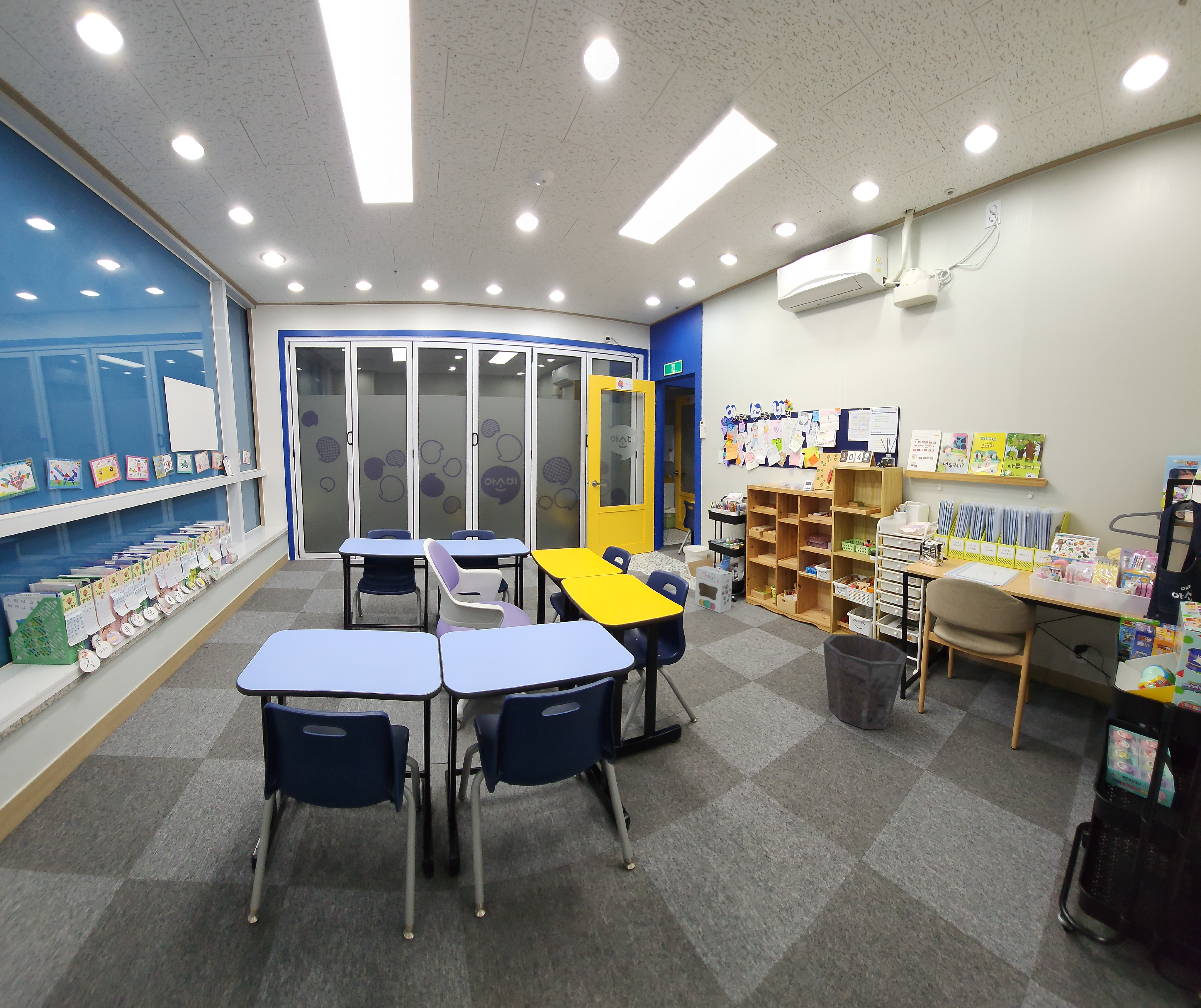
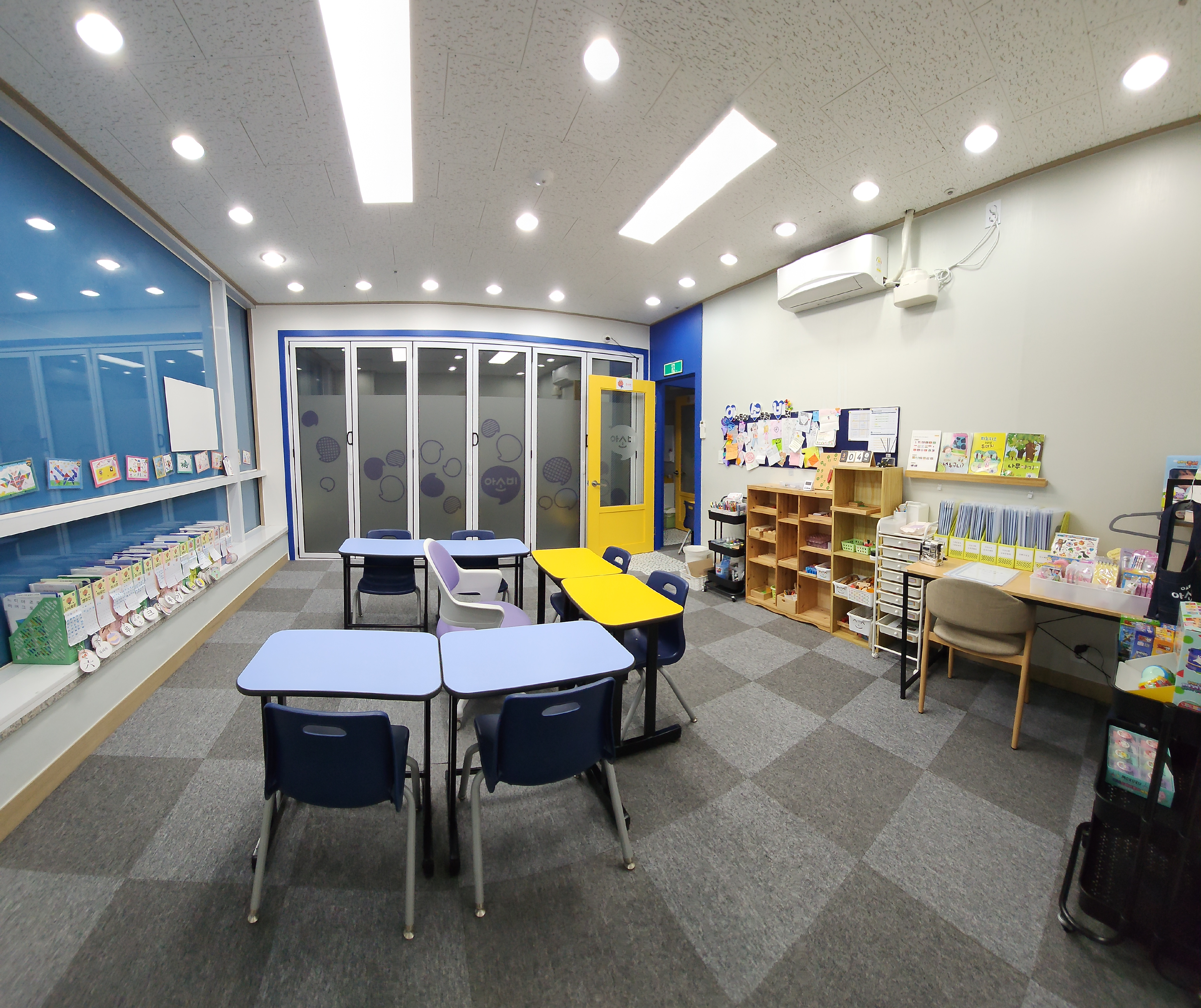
- cardboard box (713, 588)
- waste bin (861, 681)
